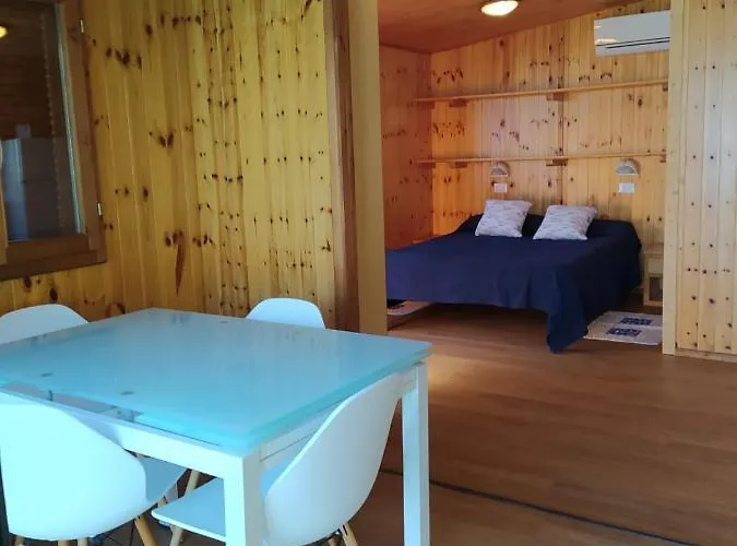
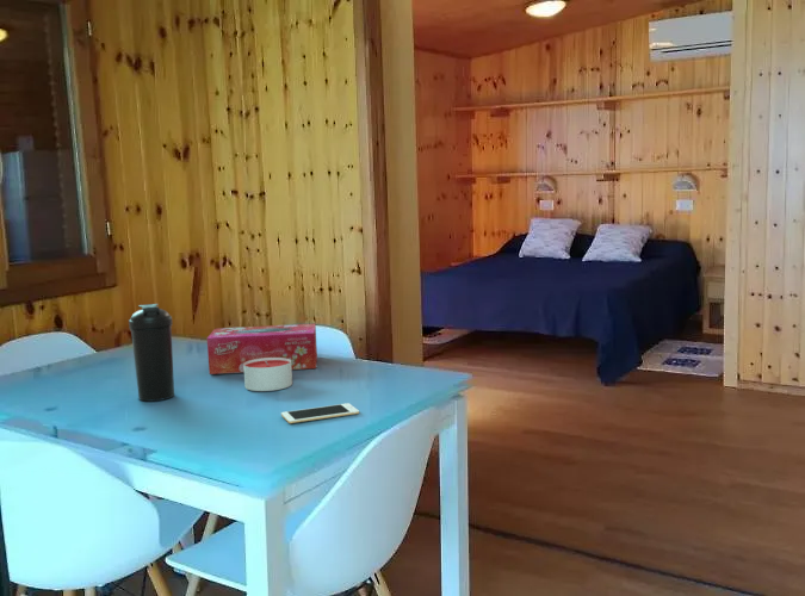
+ tissue box (264, 347)
+ candle (267, 373)
+ water bottle (153, 350)
+ cell phone (320, 412)
